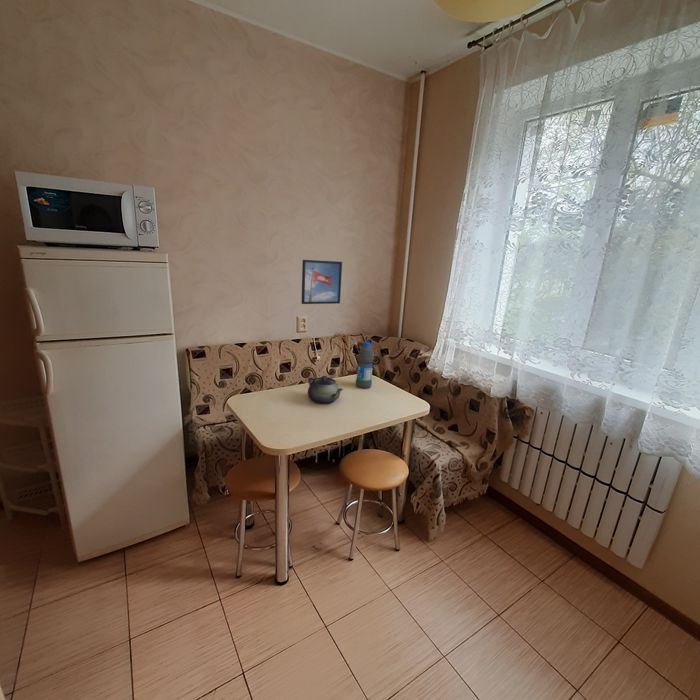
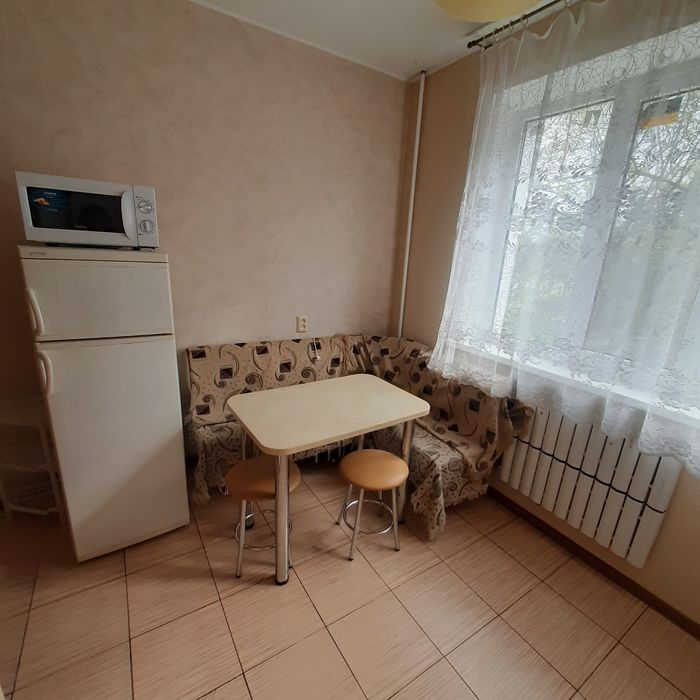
- water bottle (365, 364)
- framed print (322, 282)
- teapot (325, 388)
